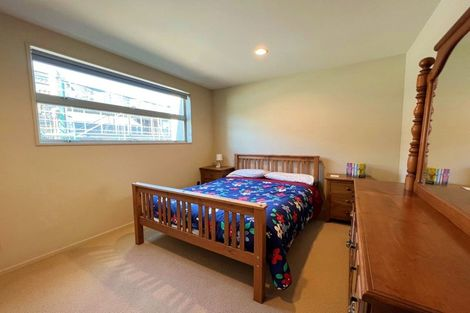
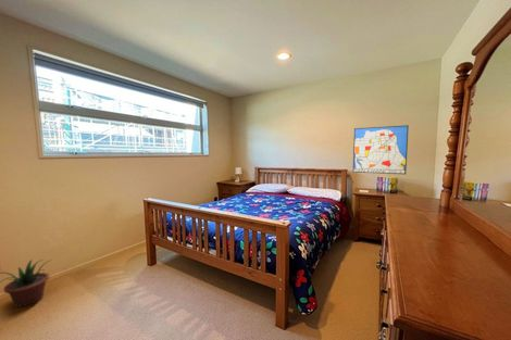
+ wall art (378, 150)
+ potted plant (25, 282)
